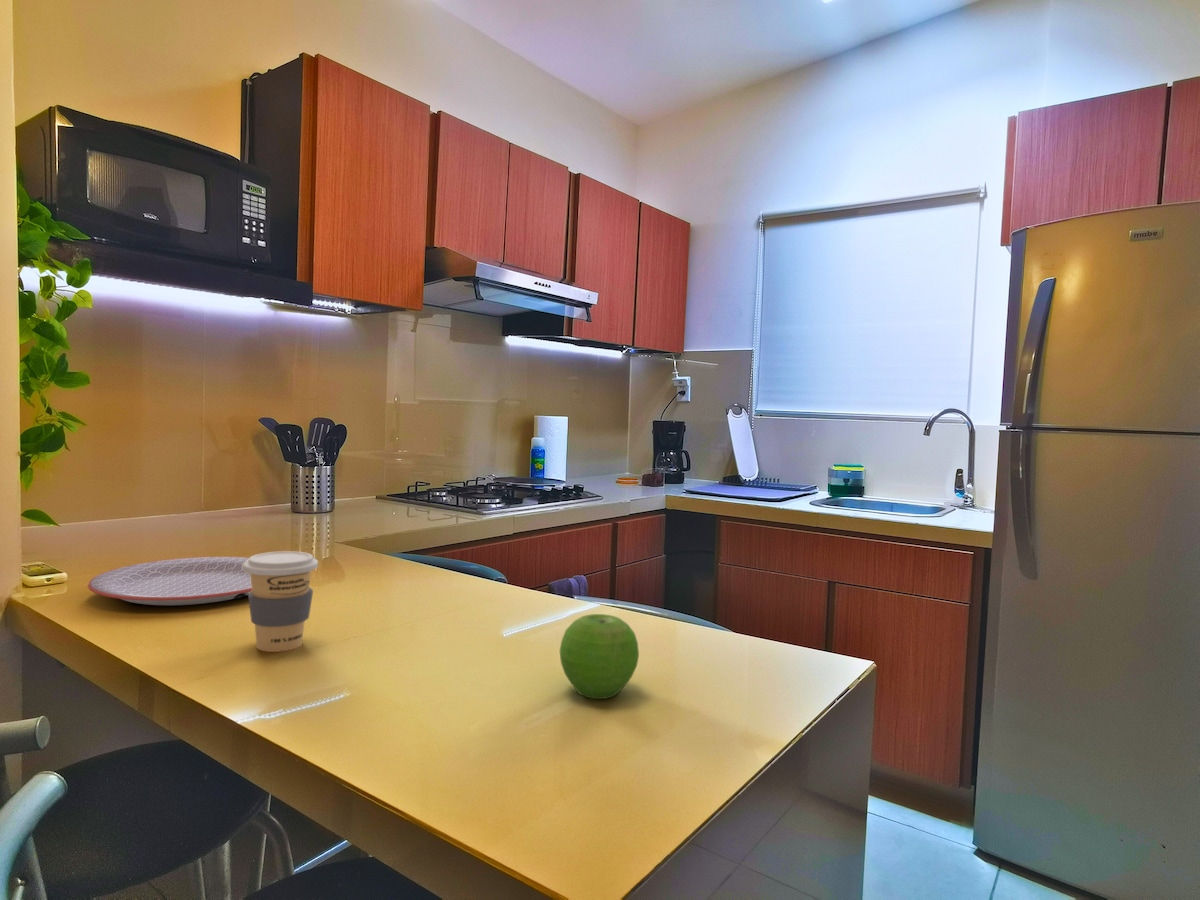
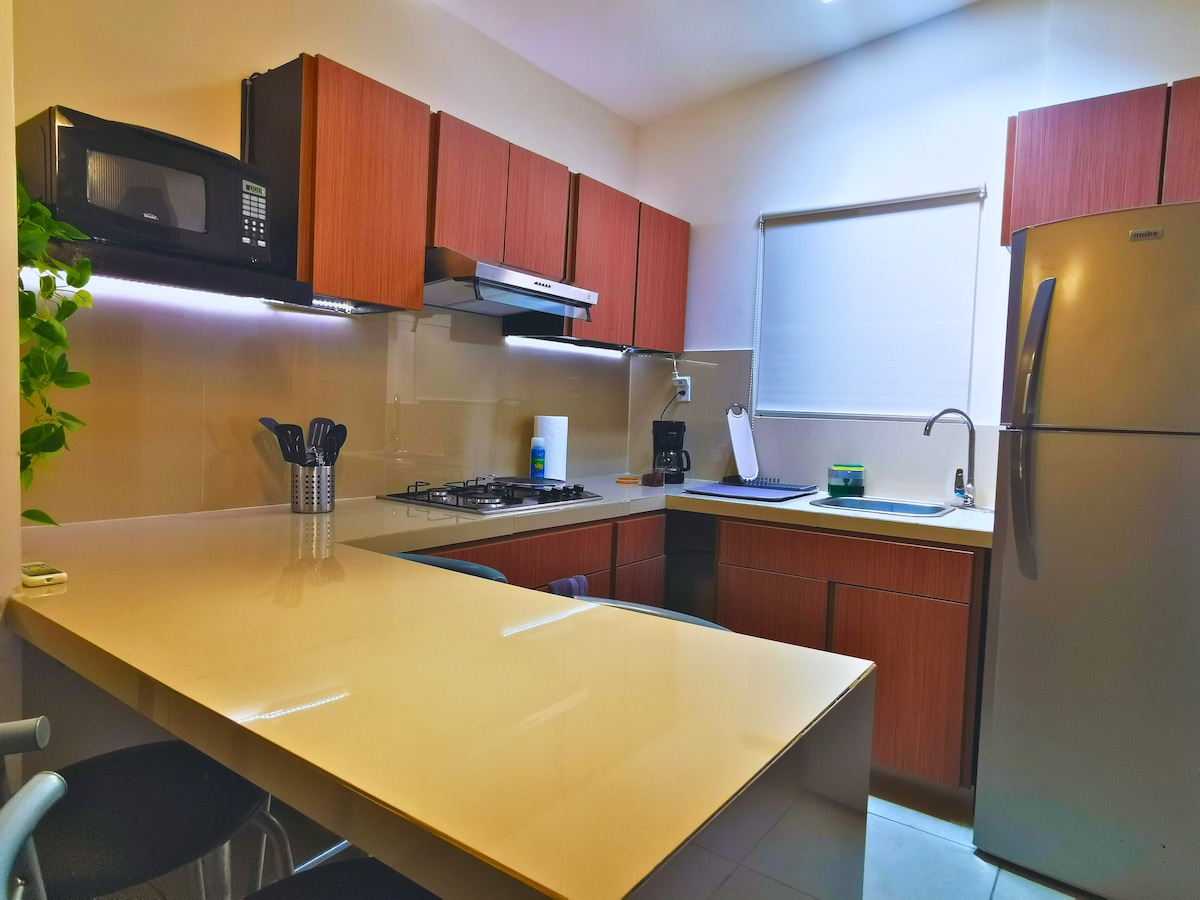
- fruit (599, 656)
- coffee cup (280, 602)
- plate (195, 581)
